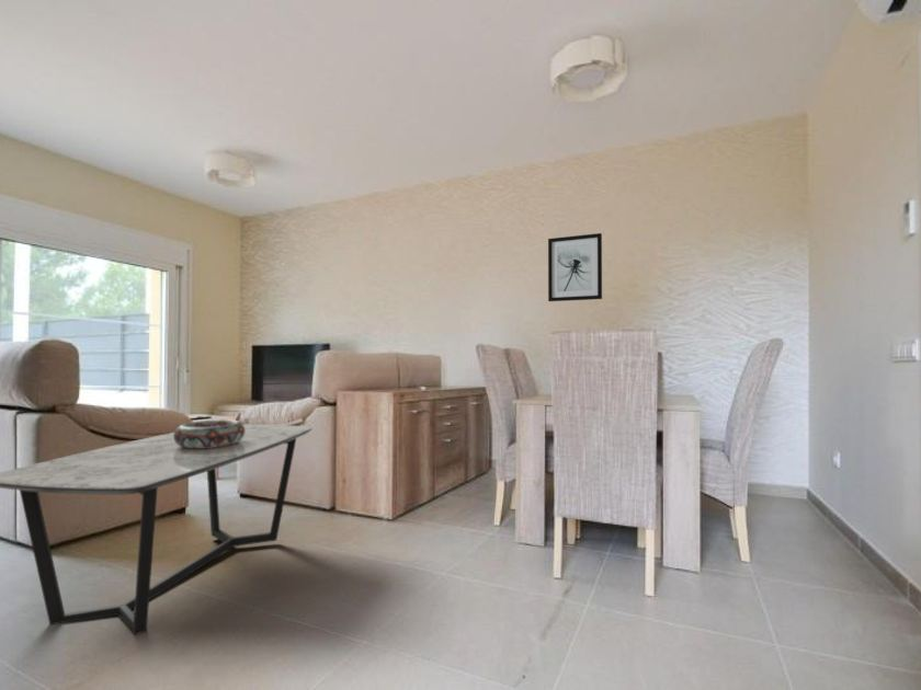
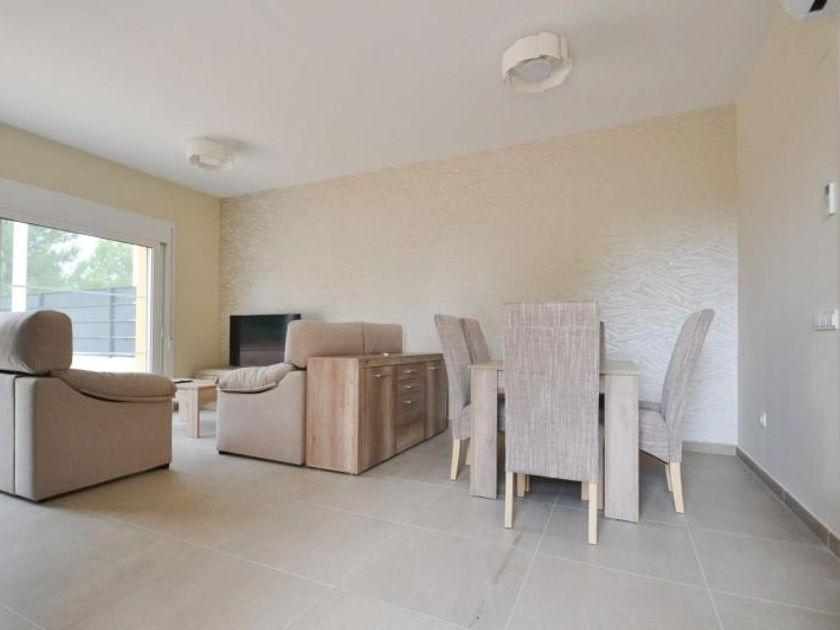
- wall art (575, 267)
- coffee table (209, 509)
- decorative bowl (211, 433)
